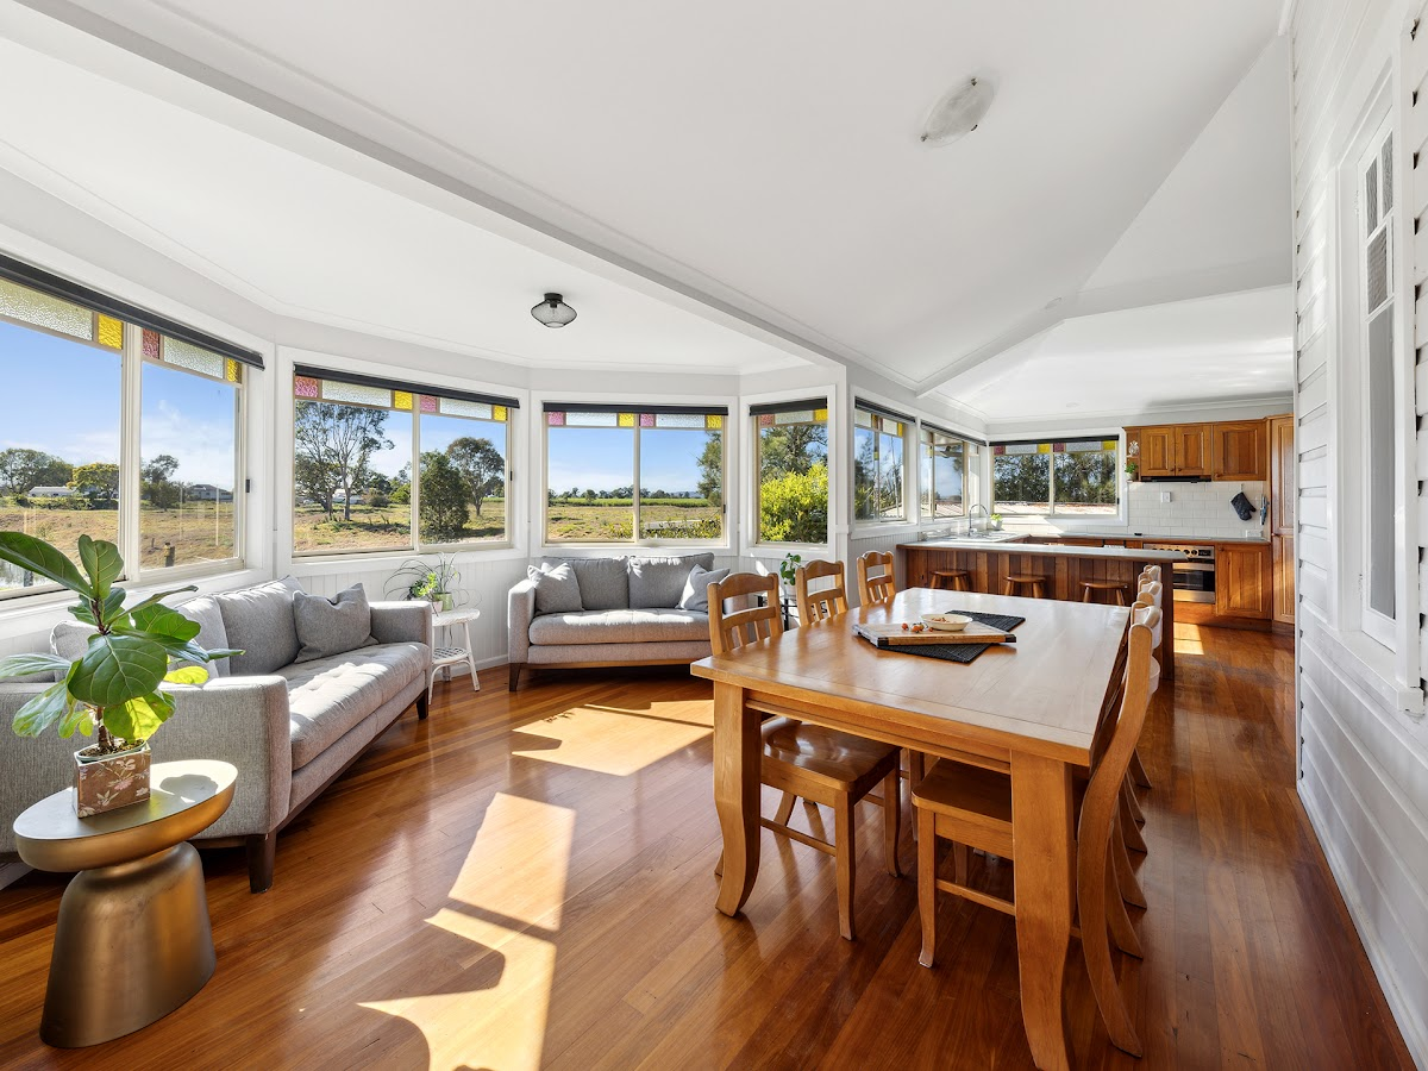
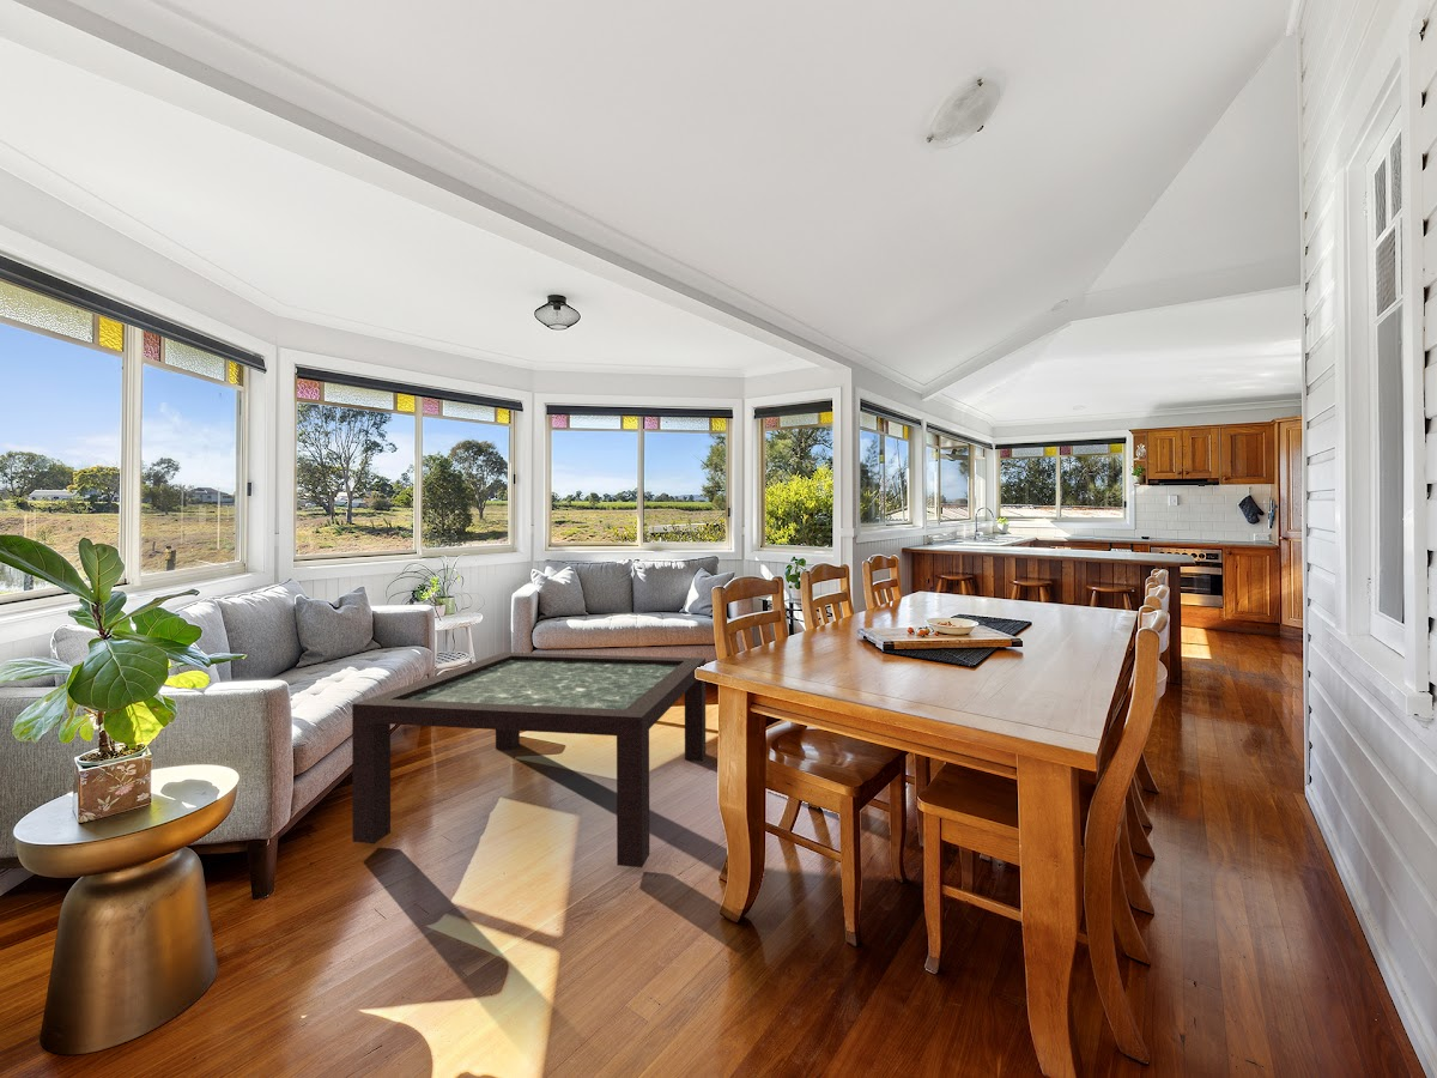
+ coffee table (557, 732)
